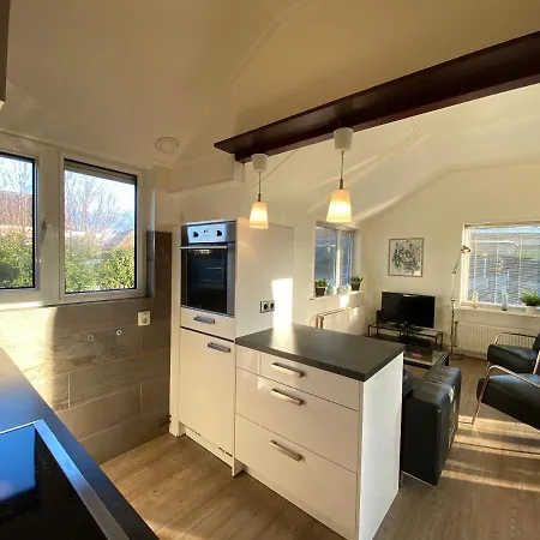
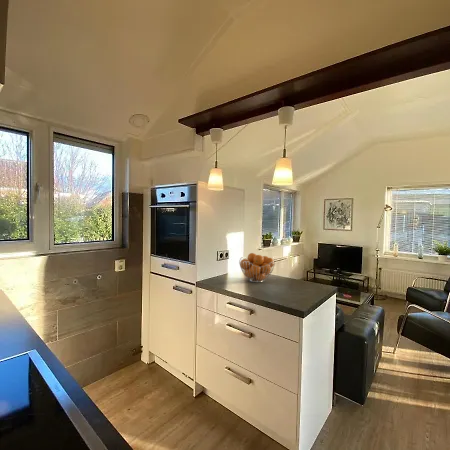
+ fruit basket (256, 267)
